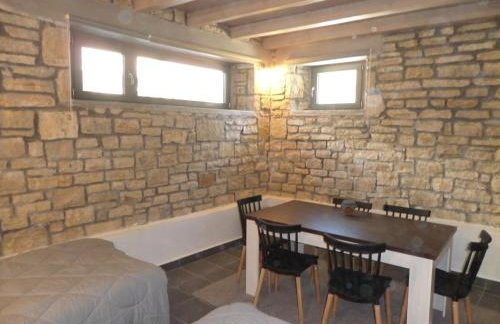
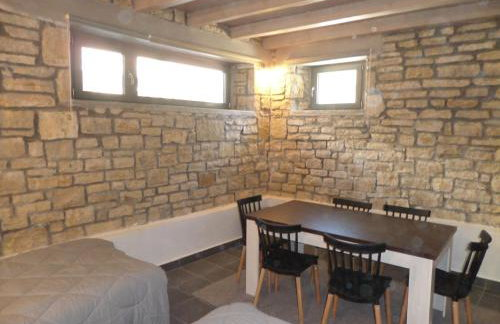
- jar (348, 207)
